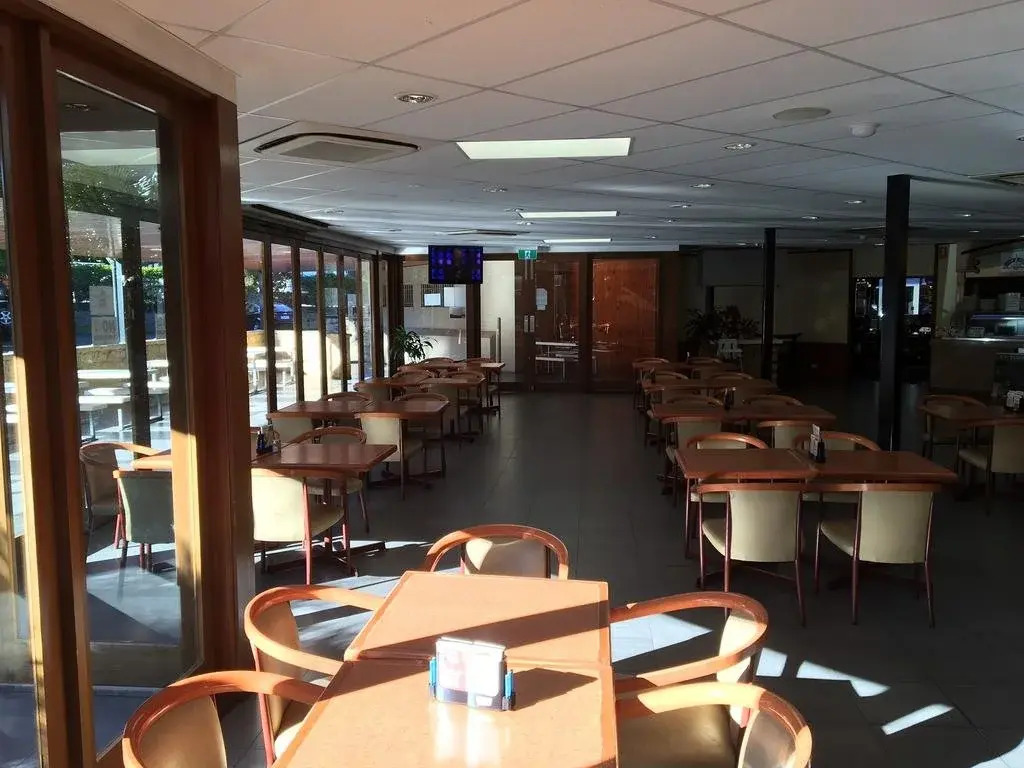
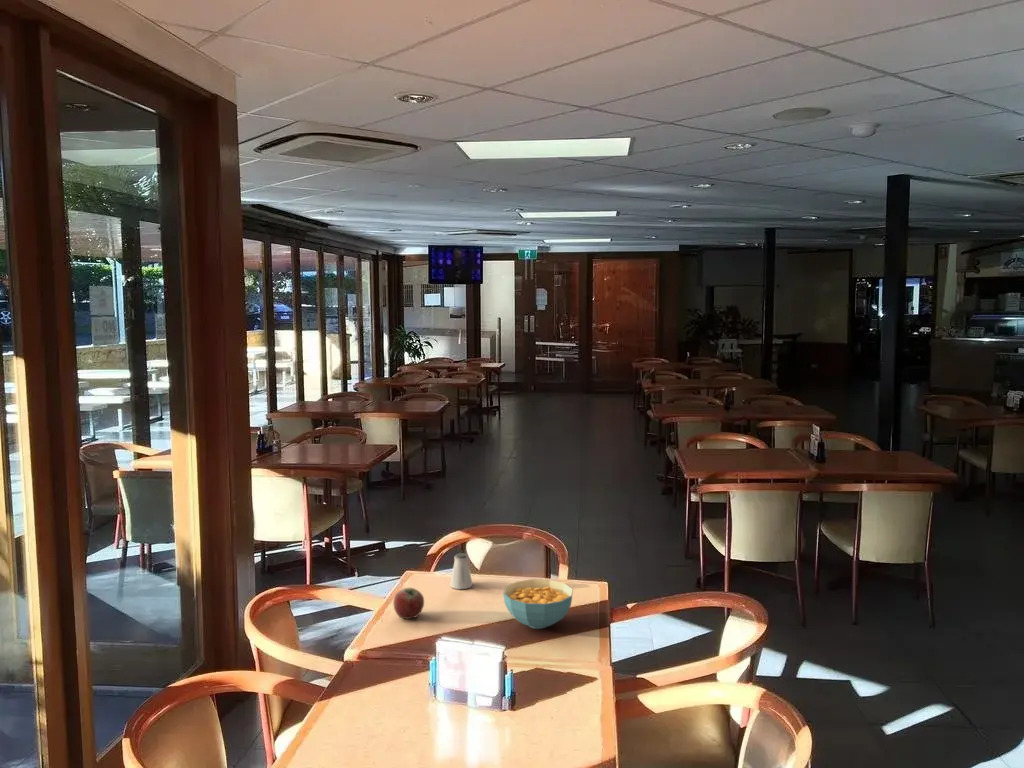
+ cereal bowl (538, 607)
+ saltshaker (461, 570)
+ apple (409, 603)
